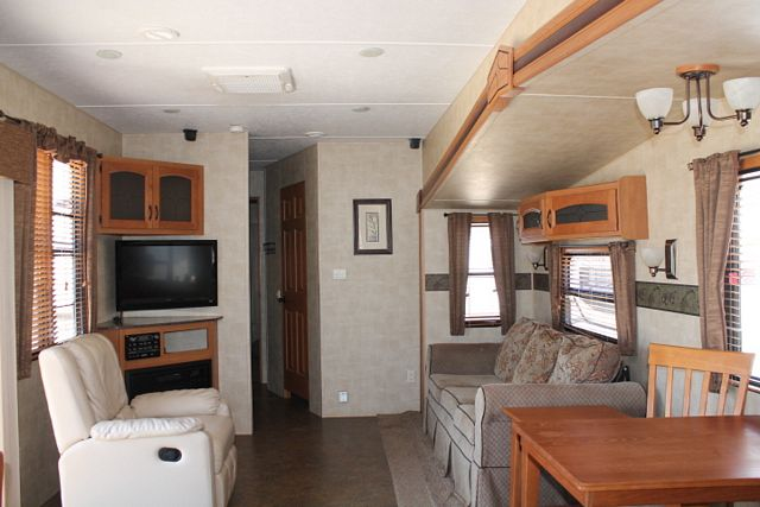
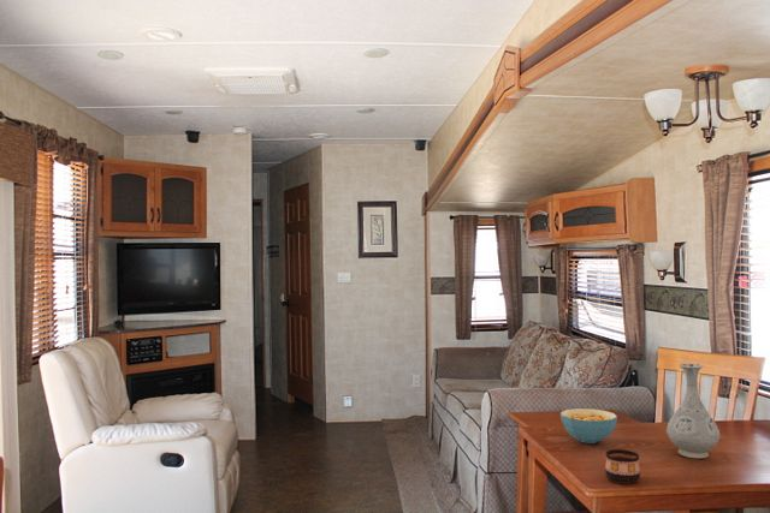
+ vase (692, 408)
+ cereal bowl (588, 428)
+ cup (623, 466)
